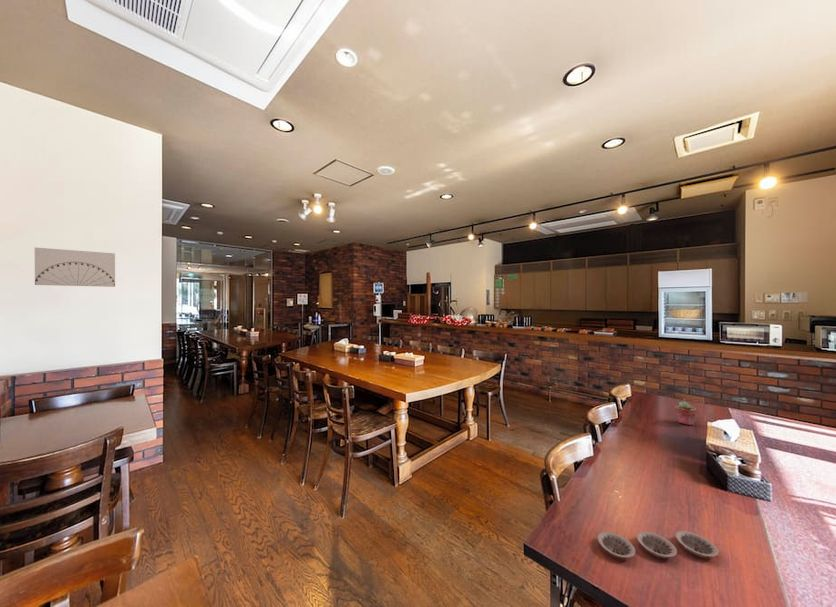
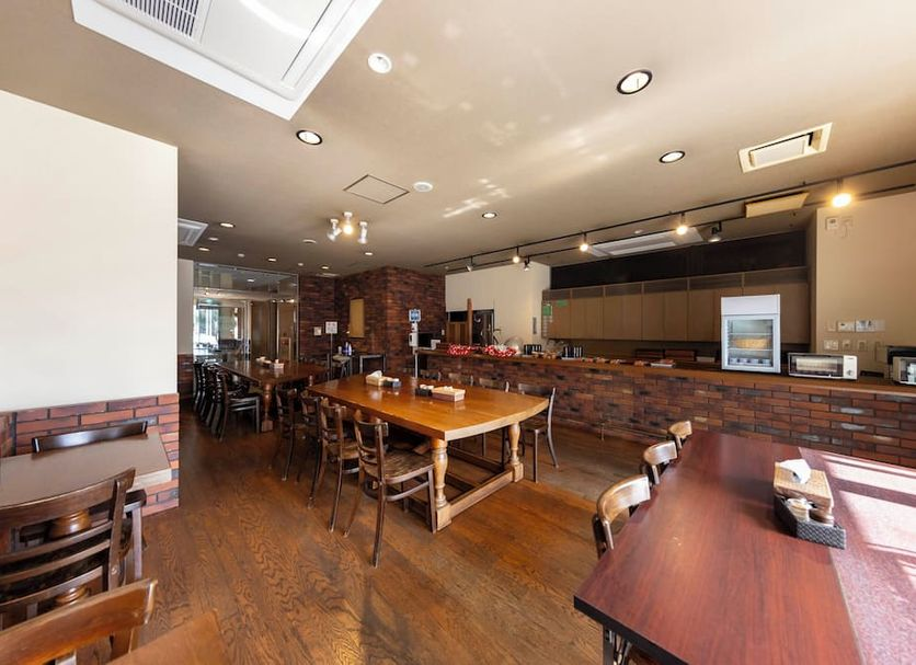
- wall art (77, 268)
- potted succulent (685, 412)
- plate (656, 545)
